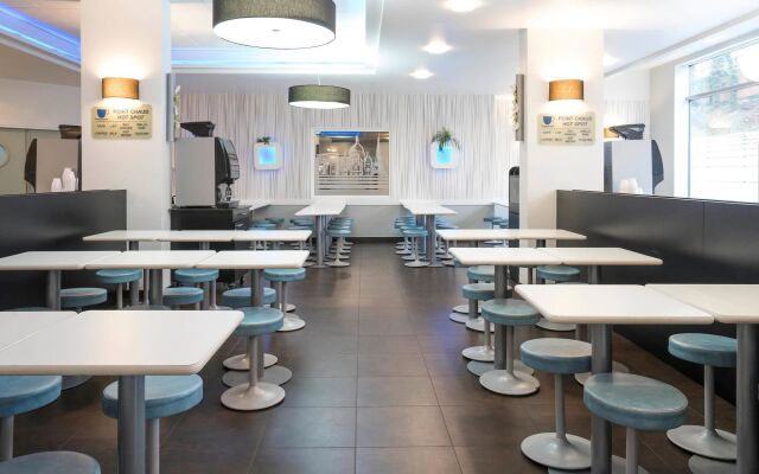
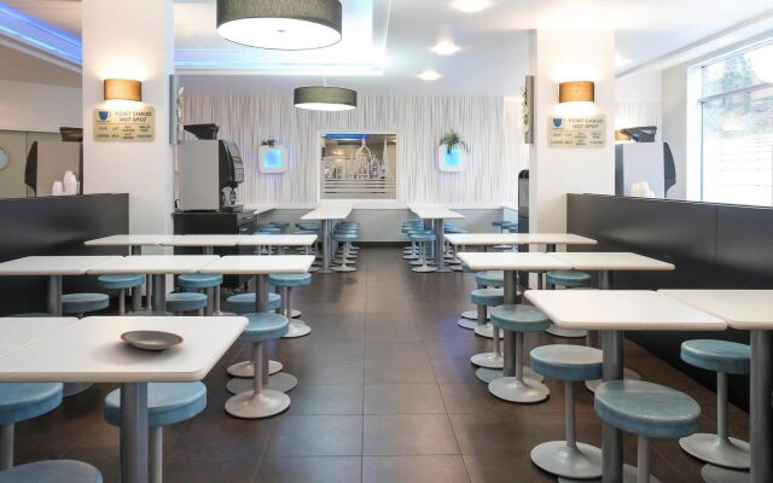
+ plate (151, 341)
